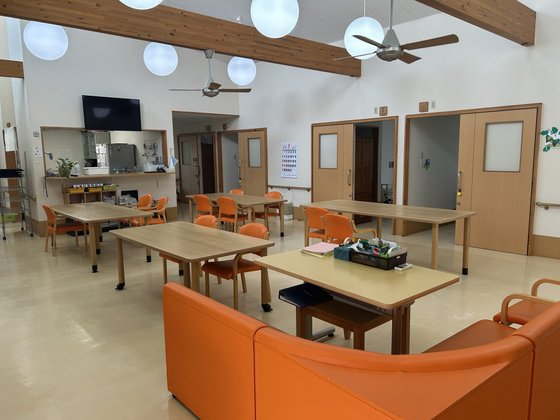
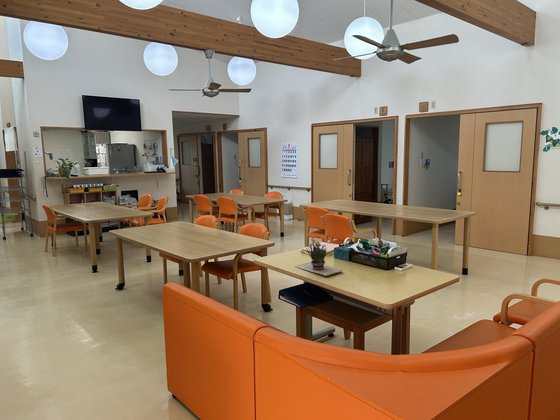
+ potted flower (318, 252)
